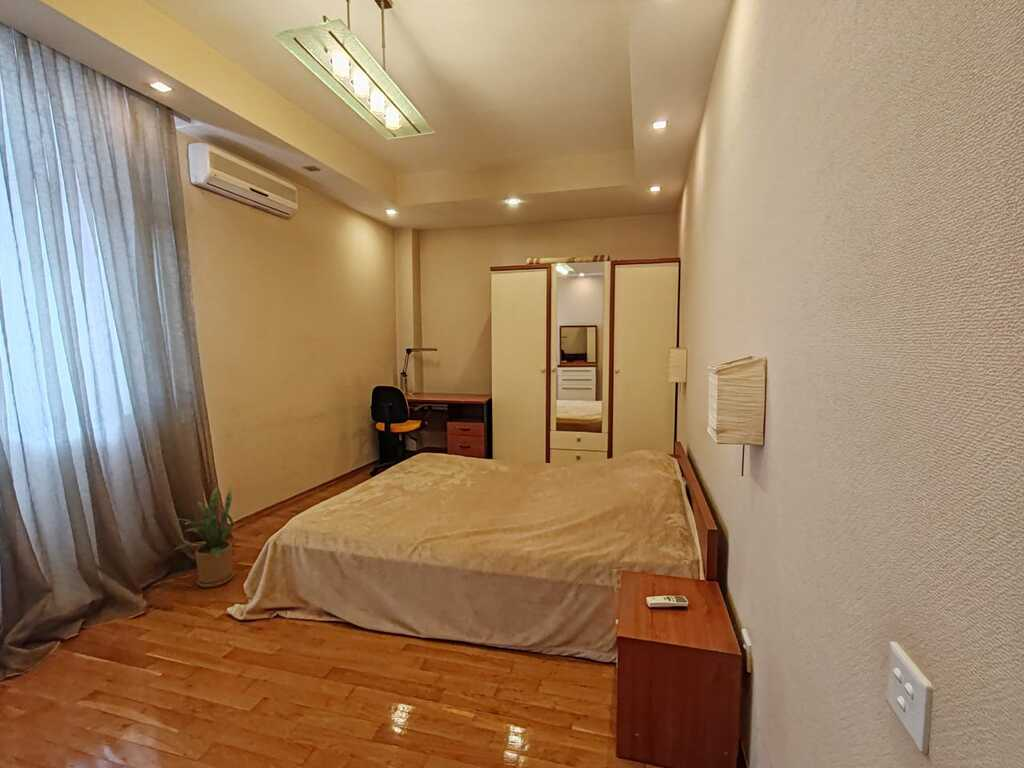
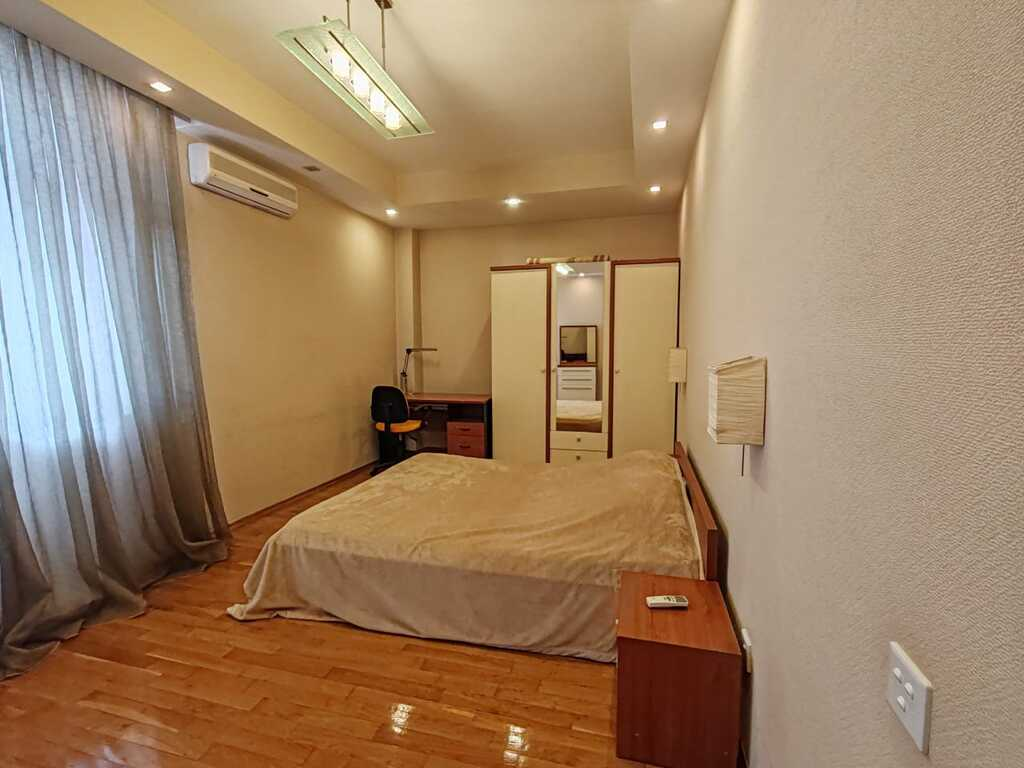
- house plant (206, 538)
